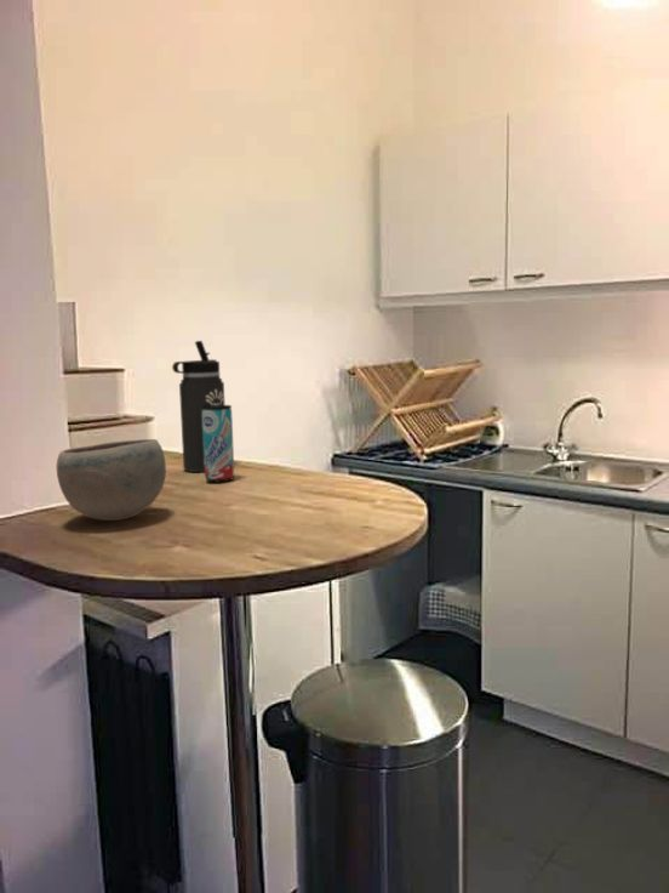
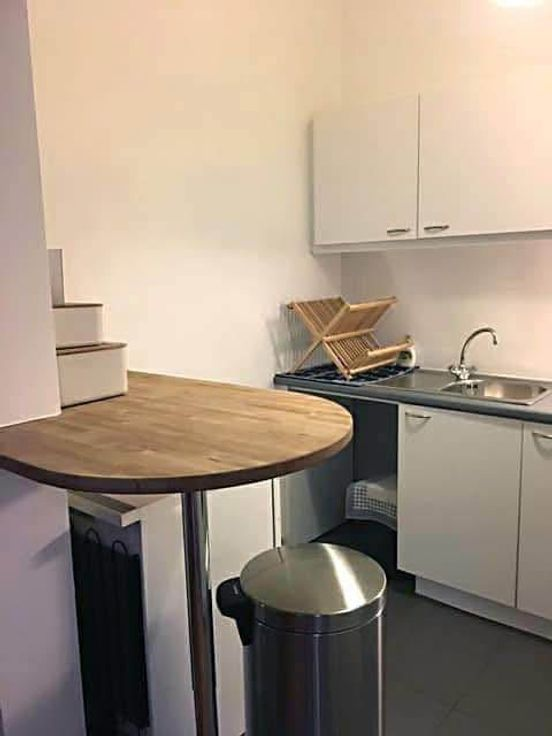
- bowl (113, 479)
- thermos bottle (198, 405)
- beverage can (218, 443)
